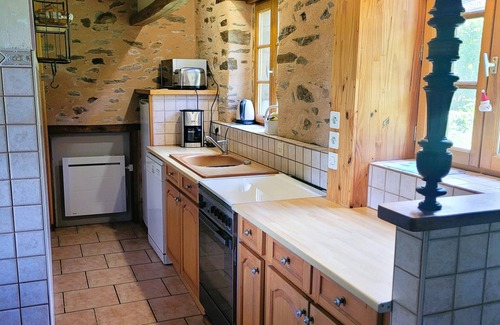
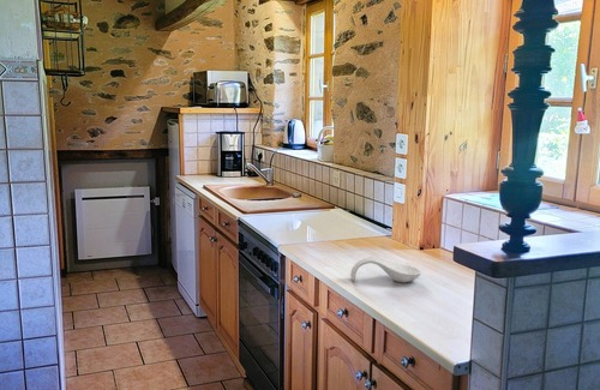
+ spoon rest (385, 269)
